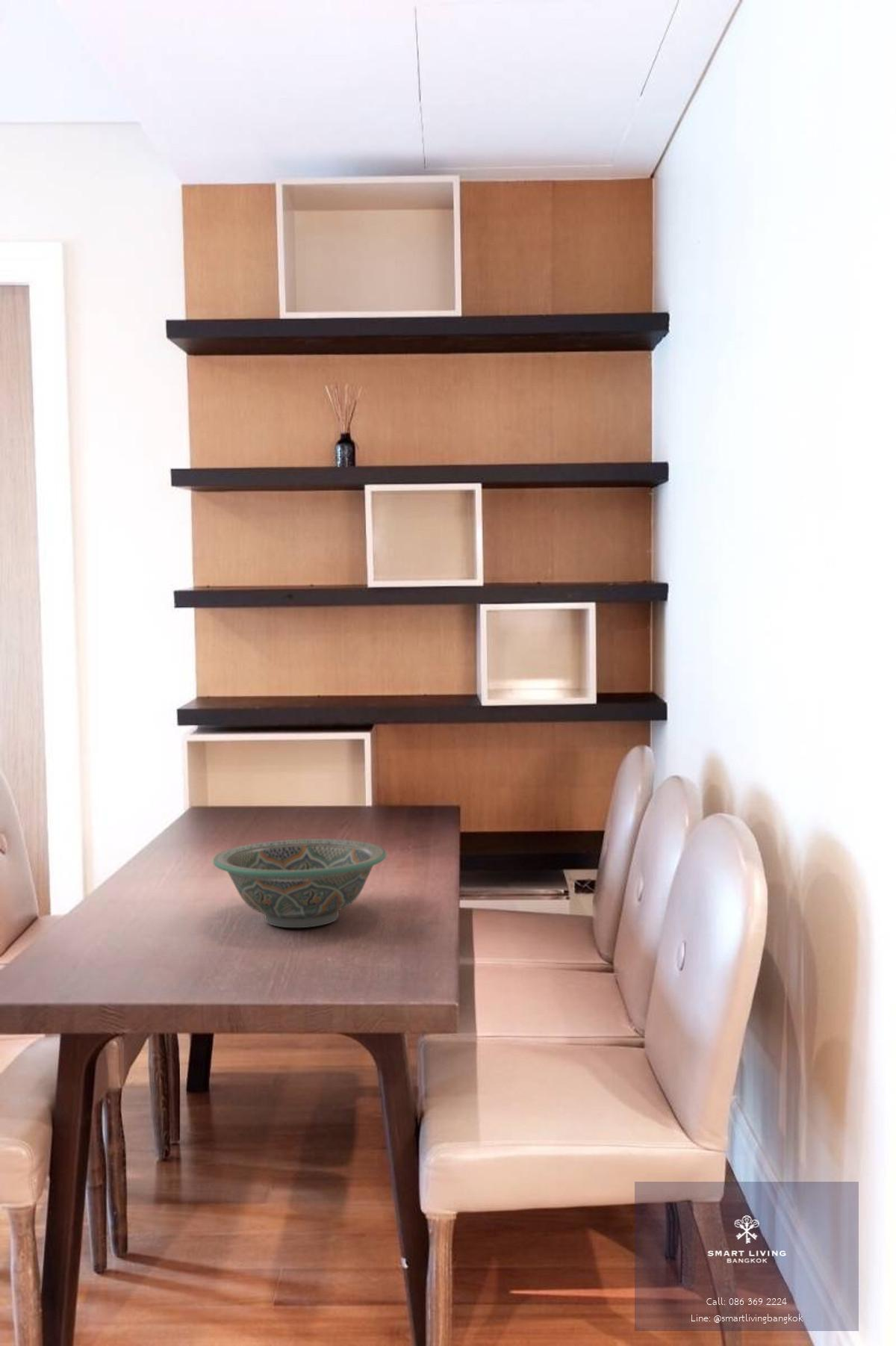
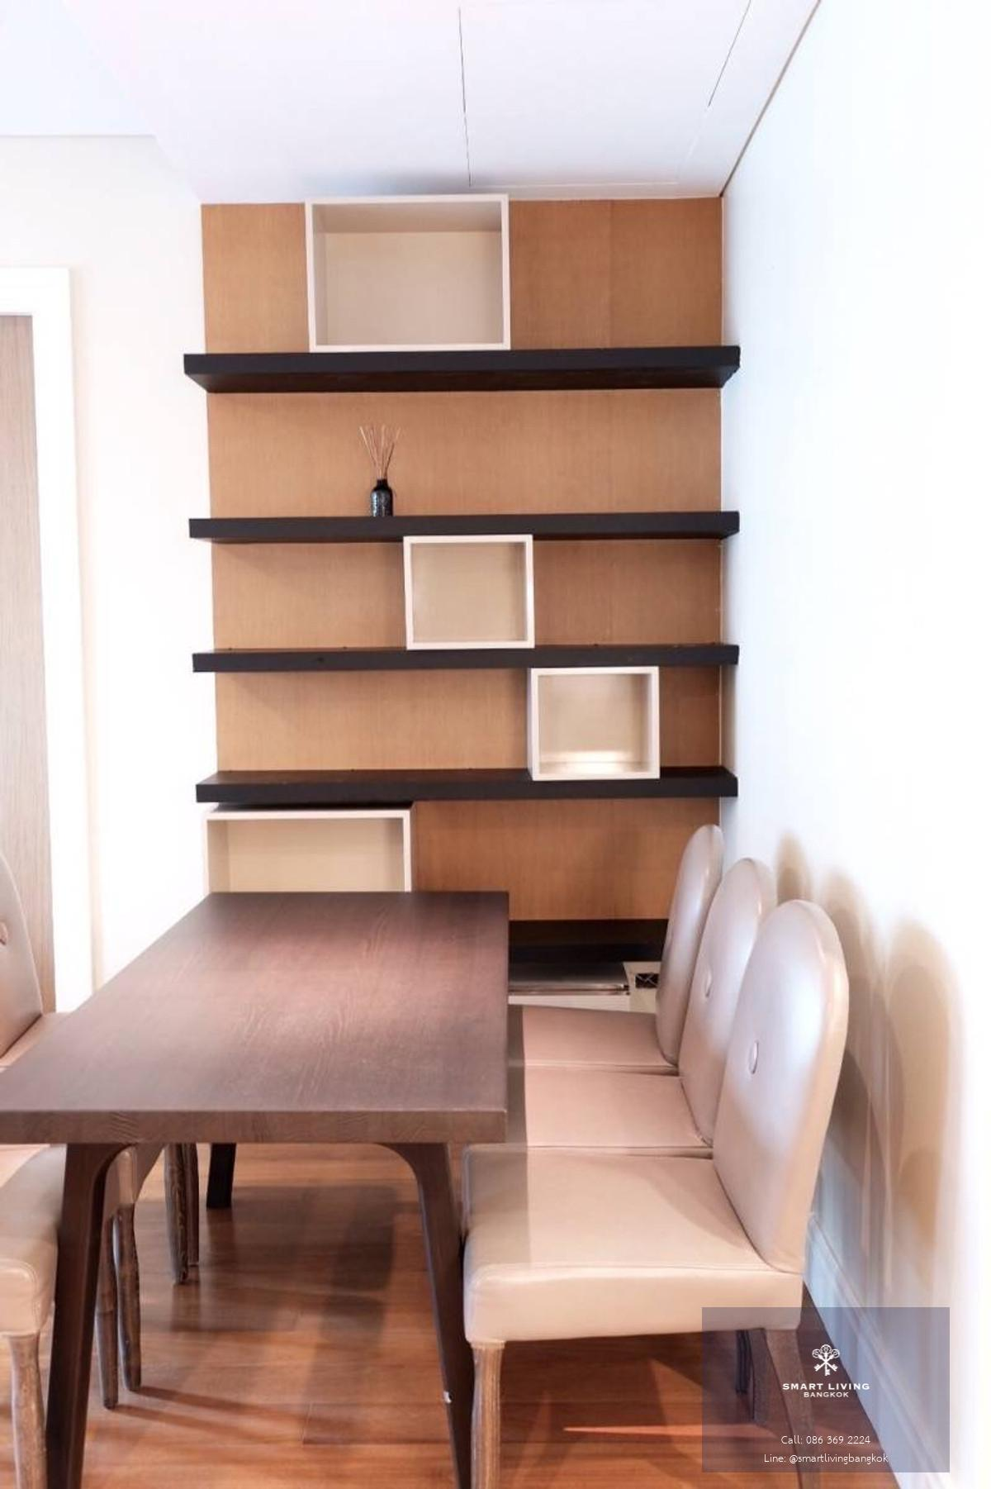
- decorative bowl (301, 886)
